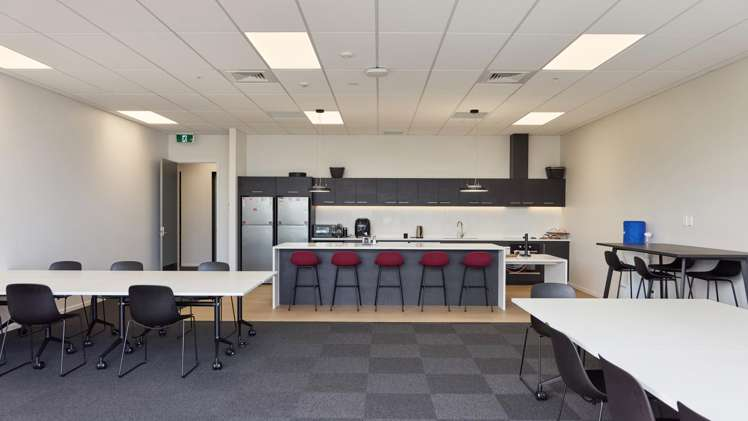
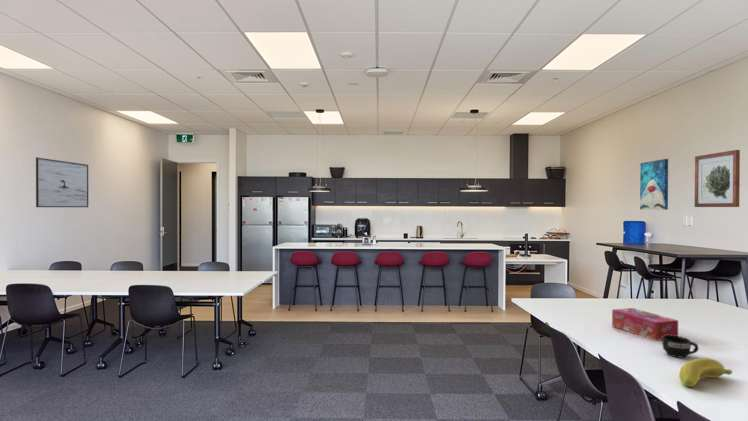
+ wall art (715, 180)
+ tissue box (643, 323)
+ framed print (64, 184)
+ wall art (653, 185)
+ mug (680, 347)
+ fruit (707, 372)
